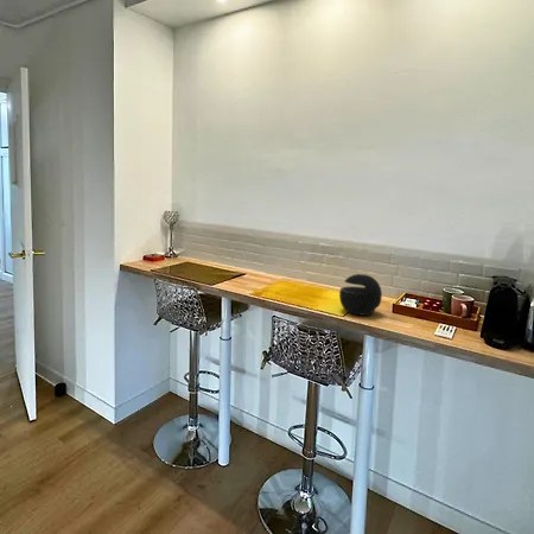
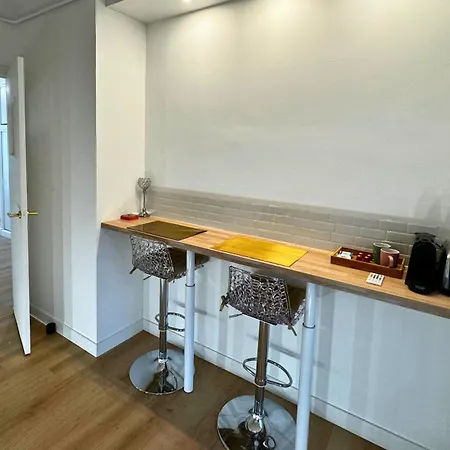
- speaker (360, 293)
